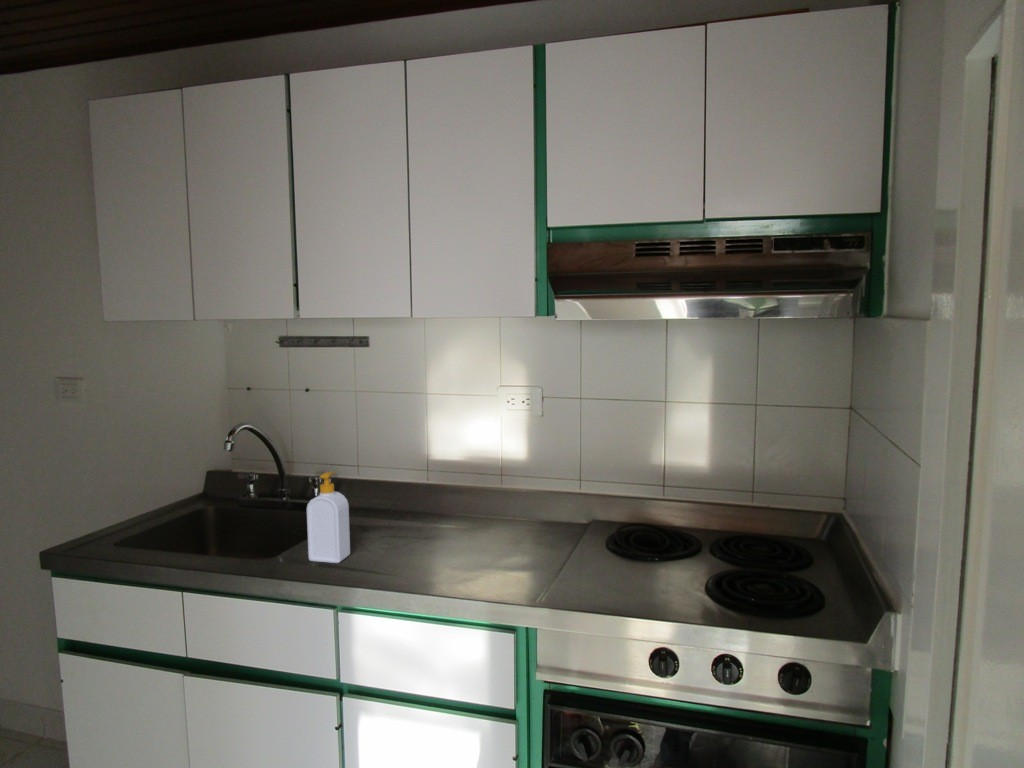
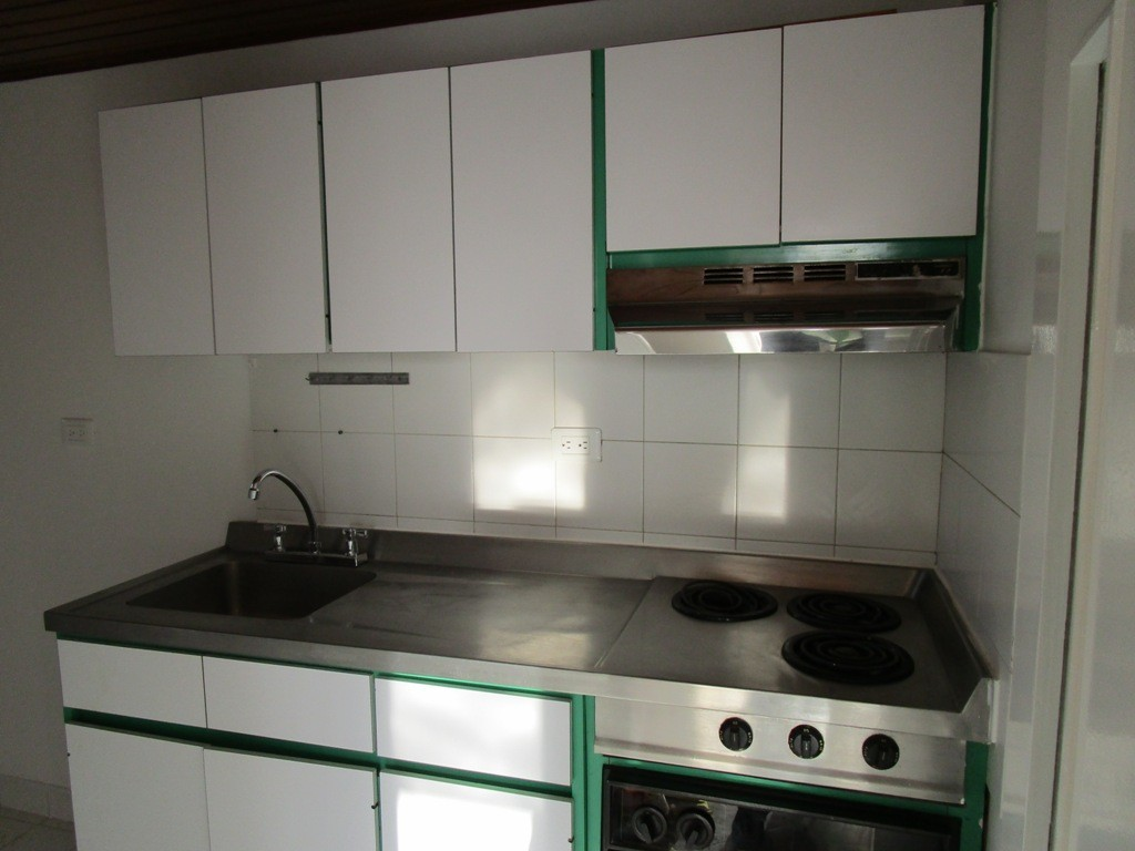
- soap bottle (328, 515)
